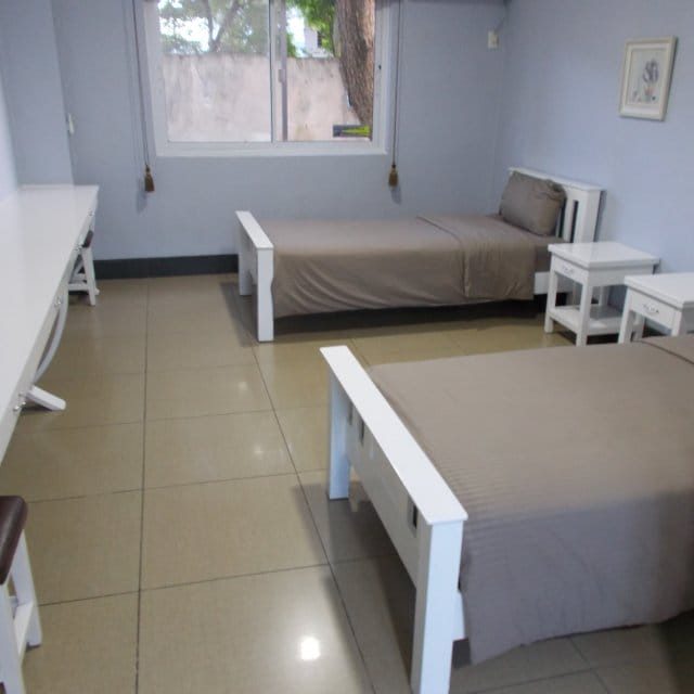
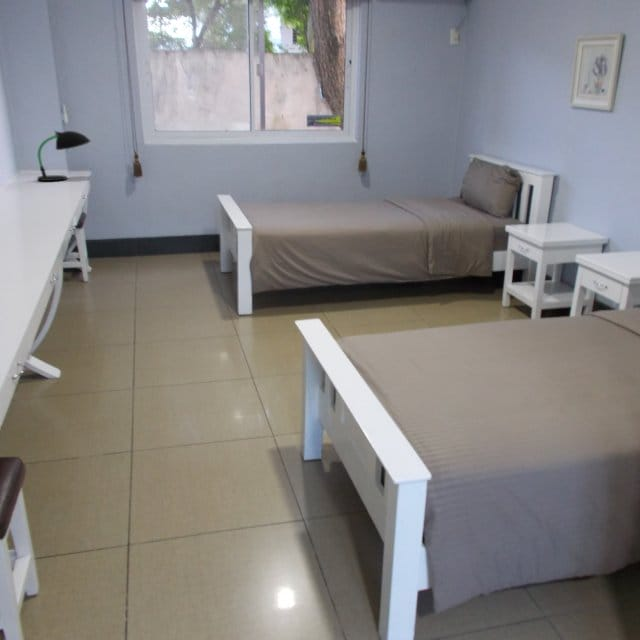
+ desk lamp (62, 149)
